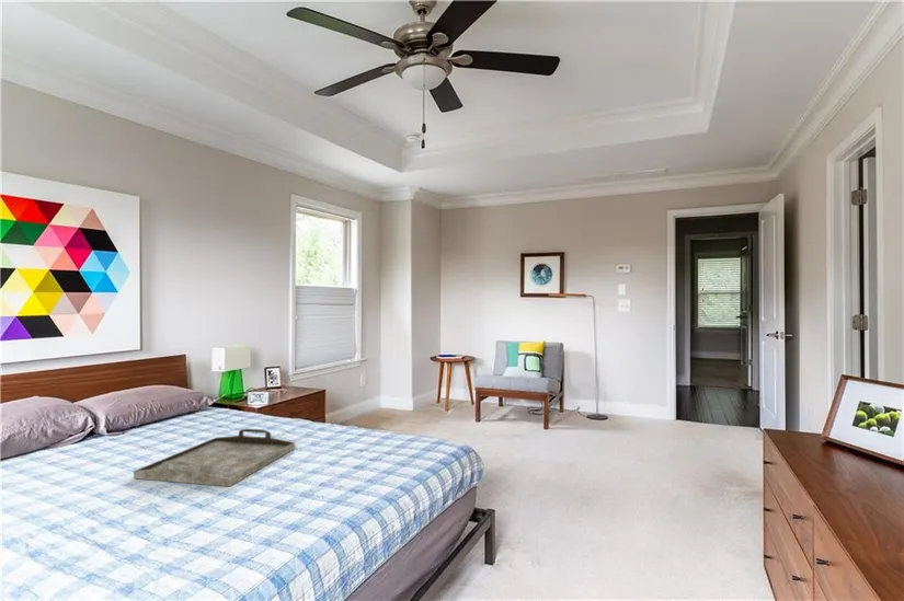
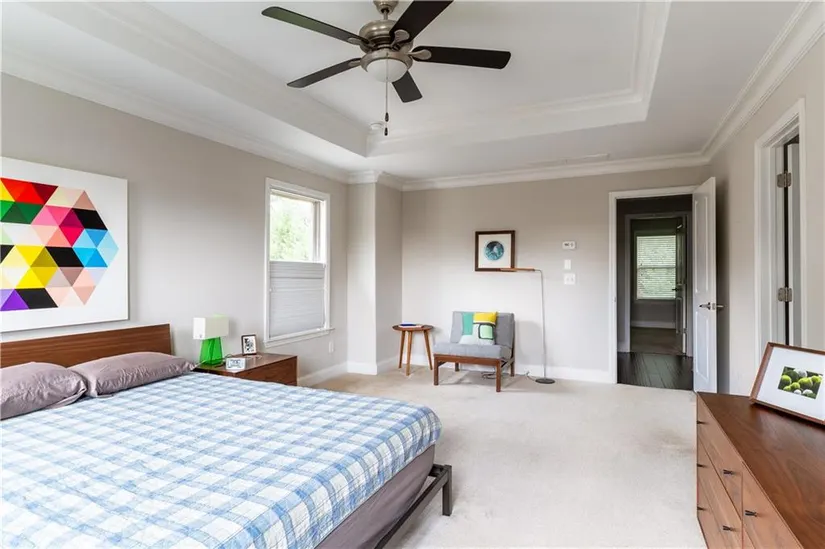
- serving tray (221, 452)
